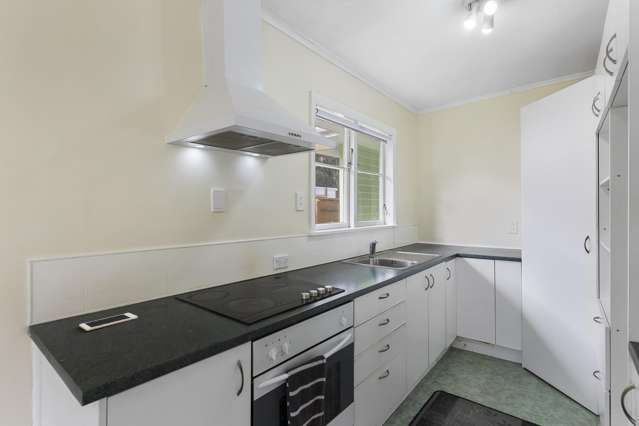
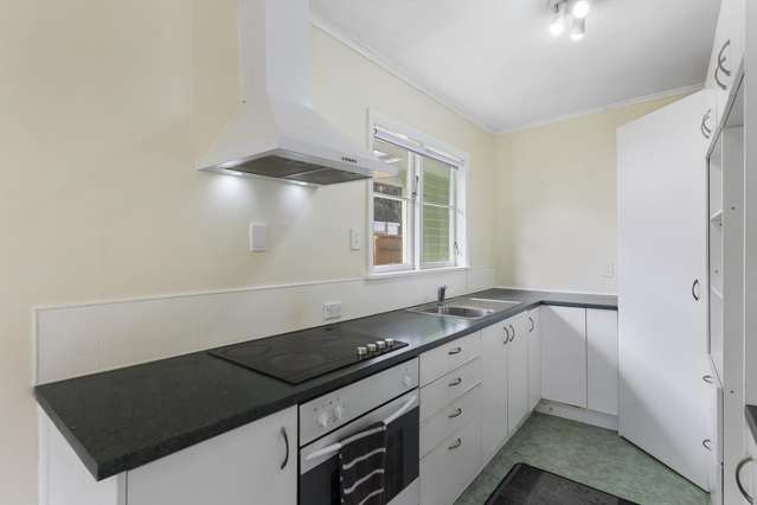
- cell phone (109, 321)
